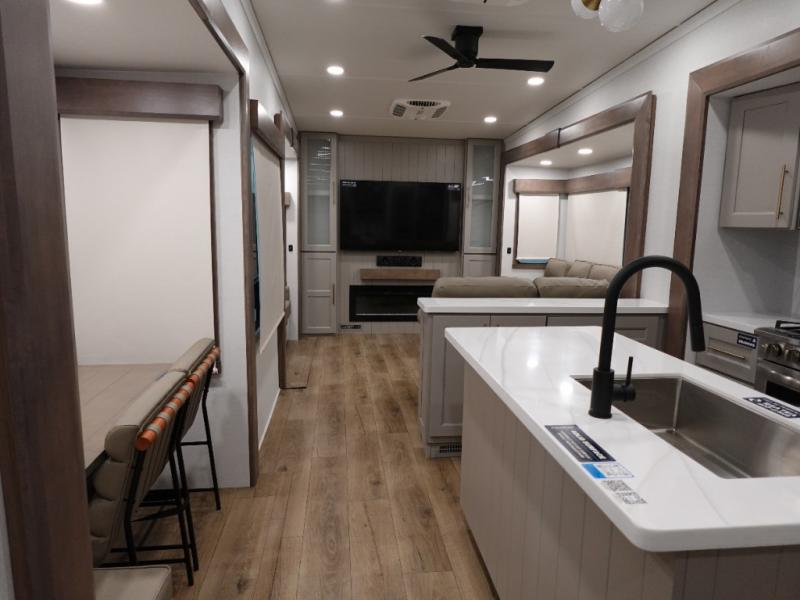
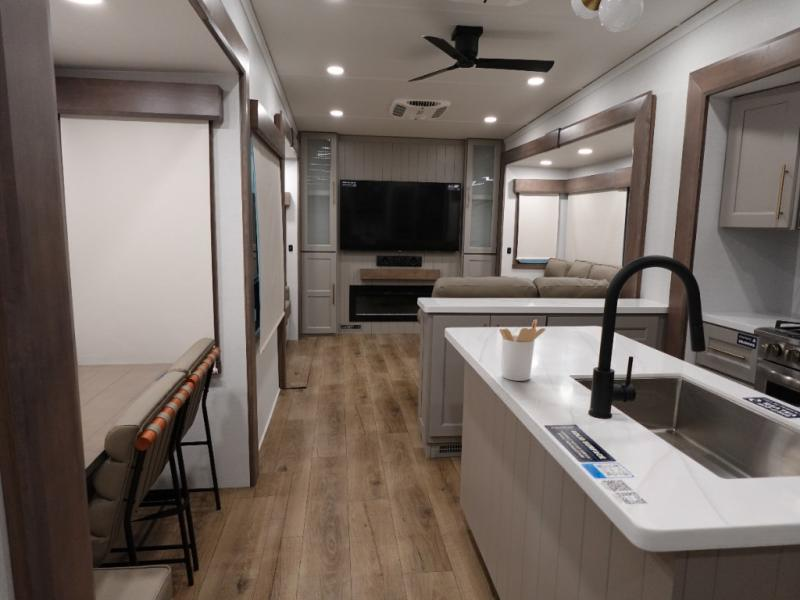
+ utensil holder (522, 350)
